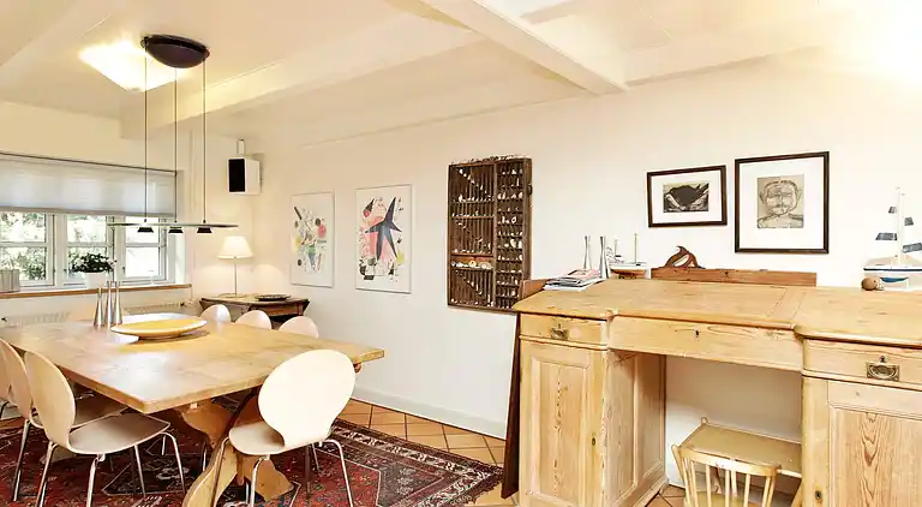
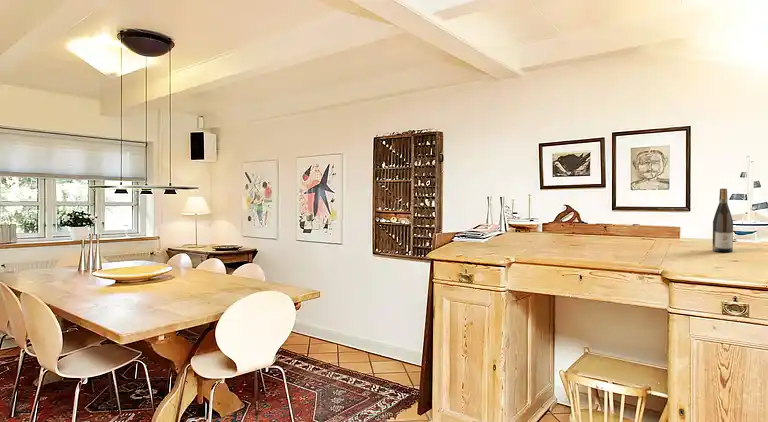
+ wine bottle (722, 219)
